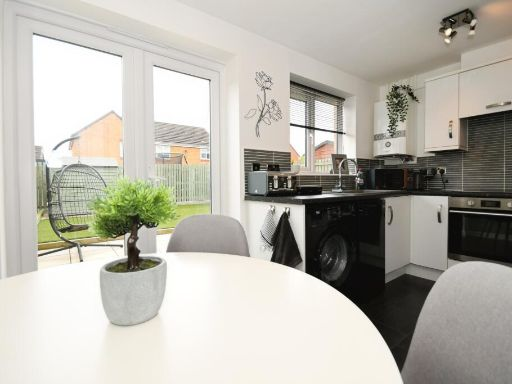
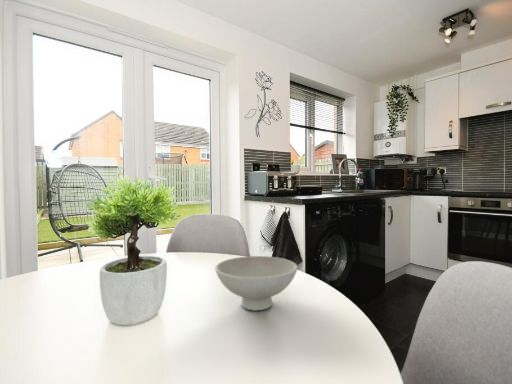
+ bowl (256, 283)
